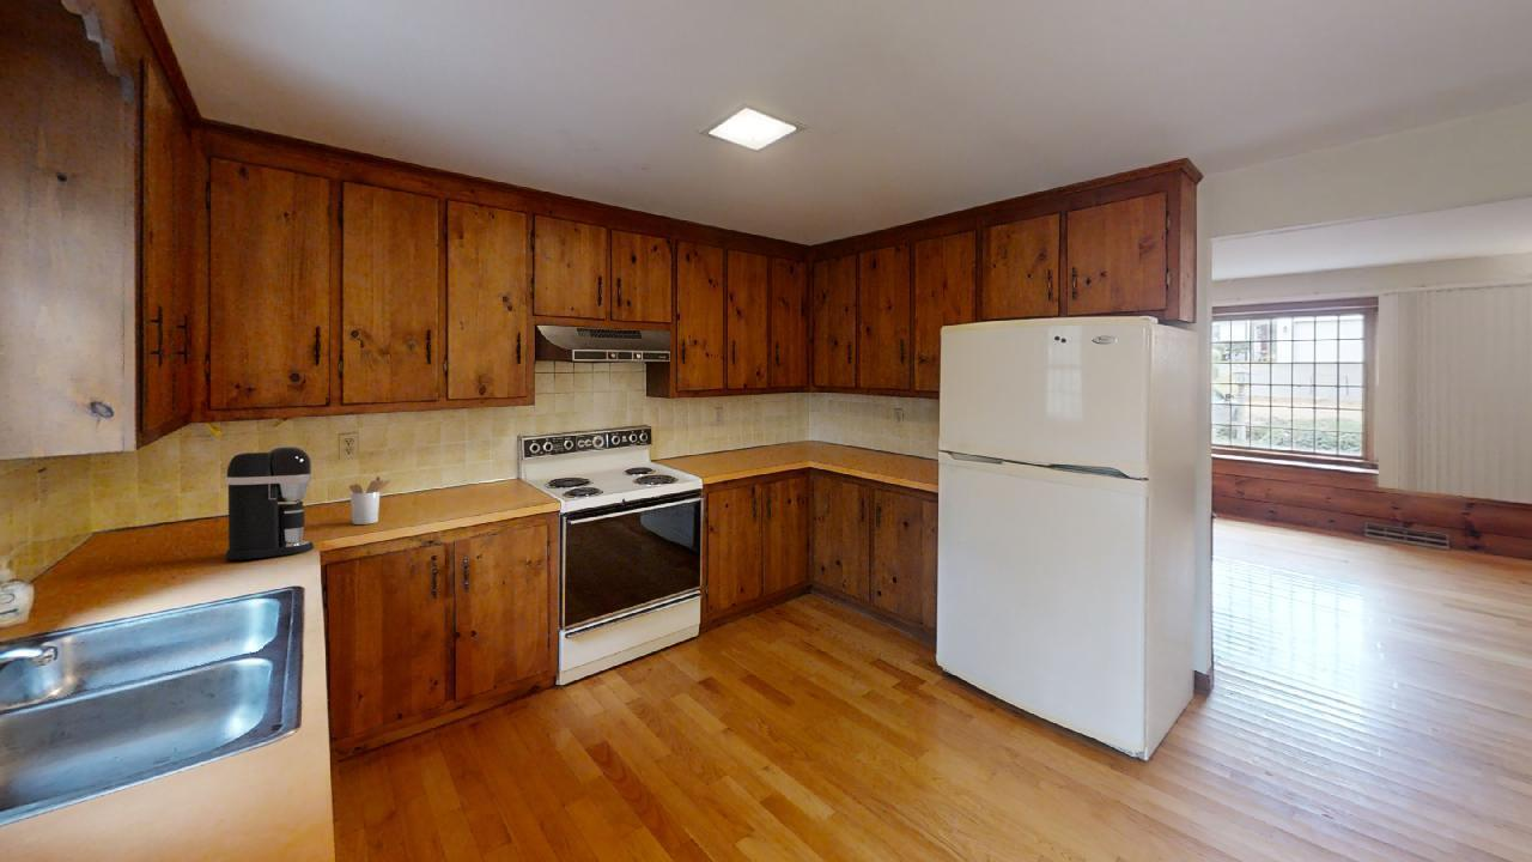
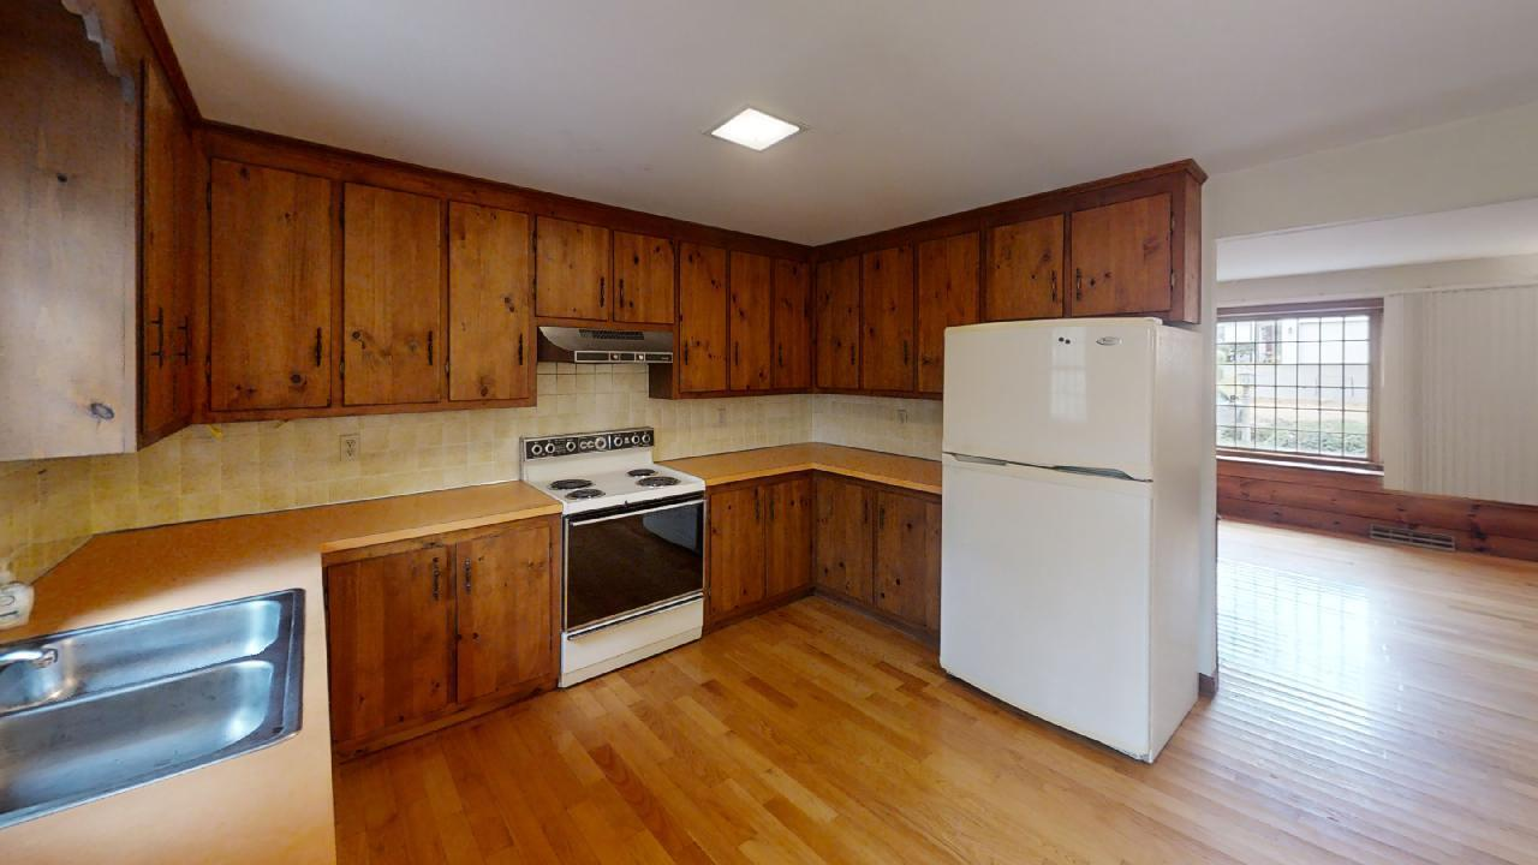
- utensil holder (370, 499)
- coffee maker (270, 499)
